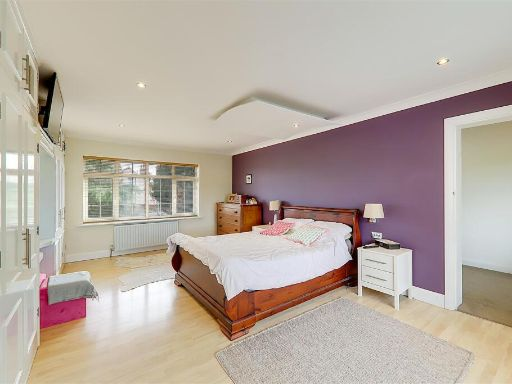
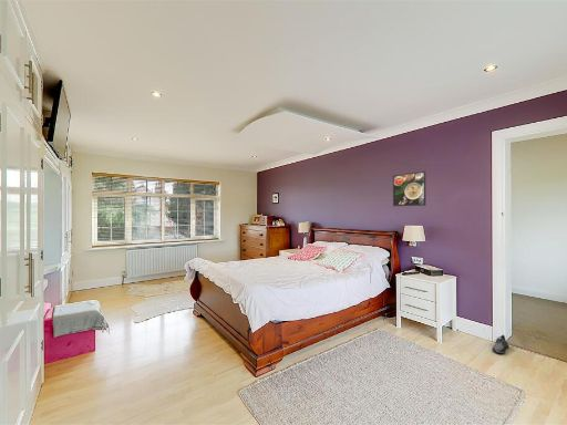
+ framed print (408, 189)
+ shoe (499, 343)
